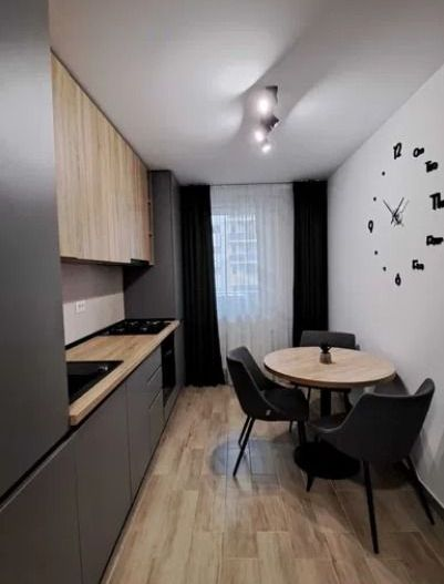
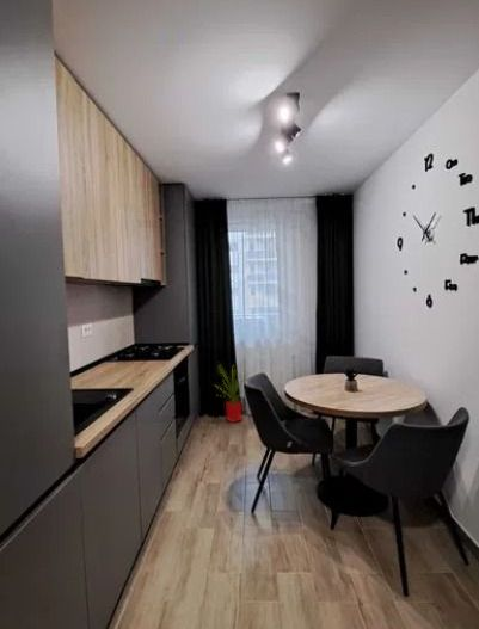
+ house plant (233, 390)
